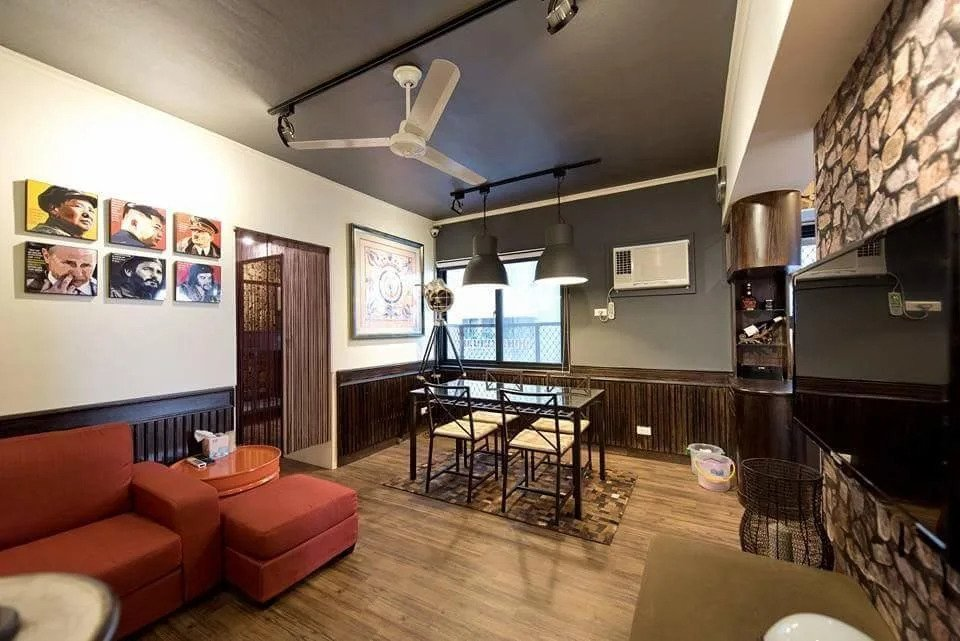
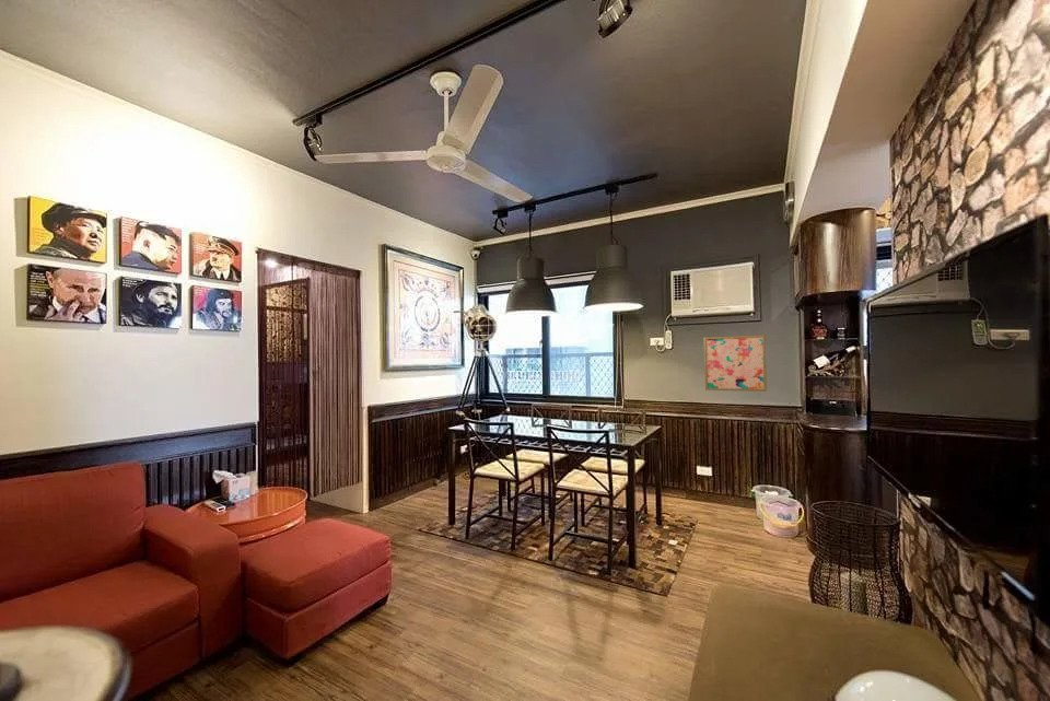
+ wall art (734, 363)
